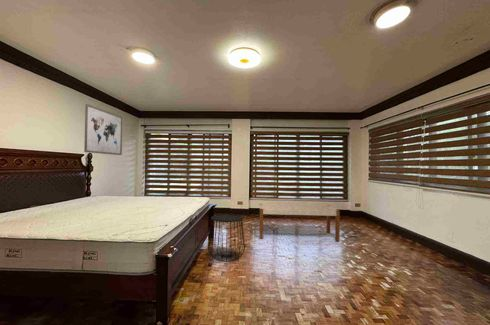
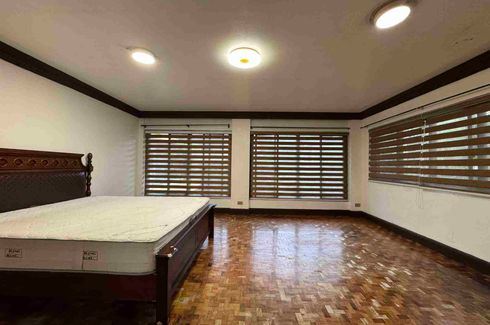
- side table (226, 236)
- wall art (105, 132)
- bench (296, 214)
